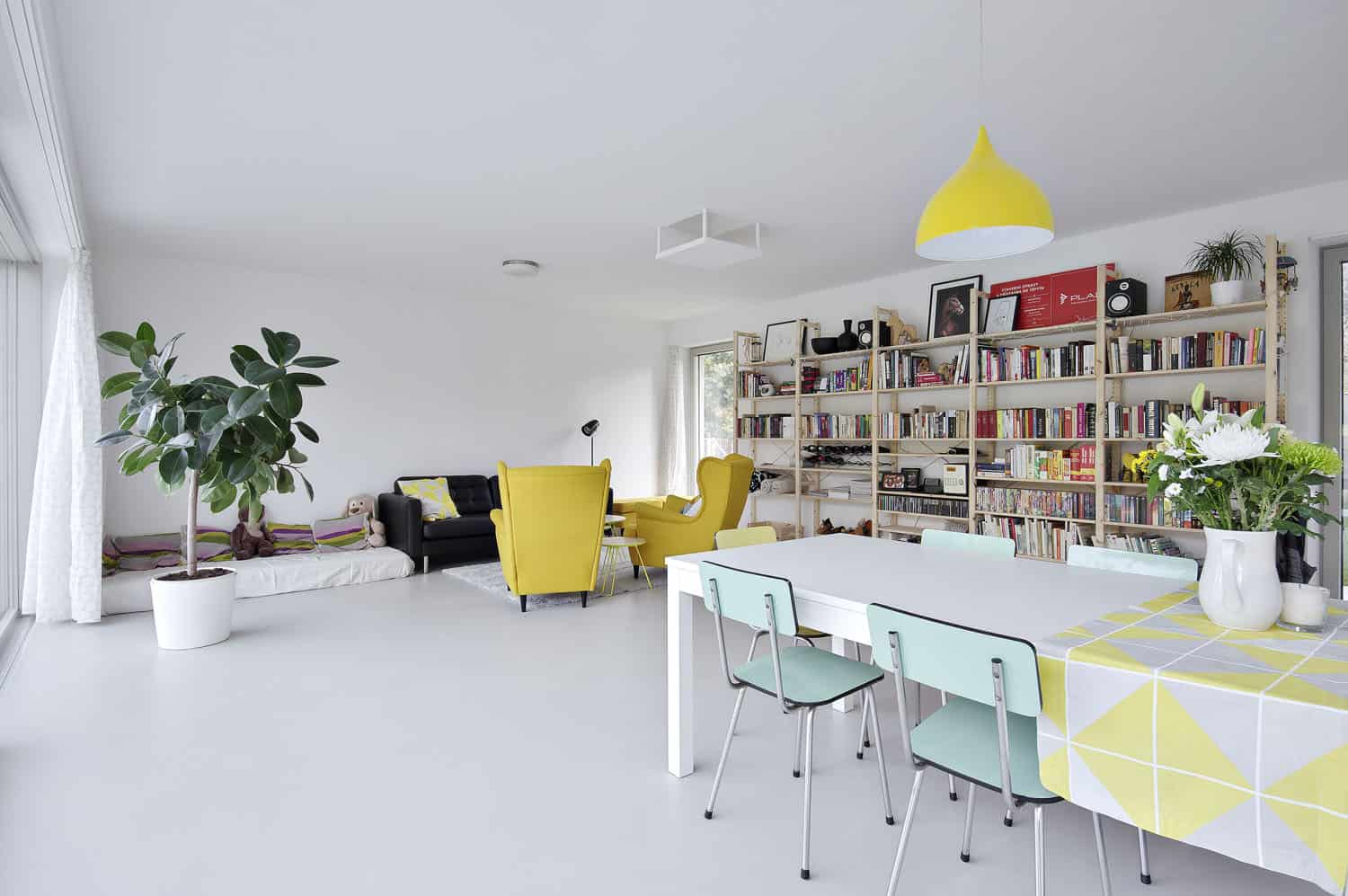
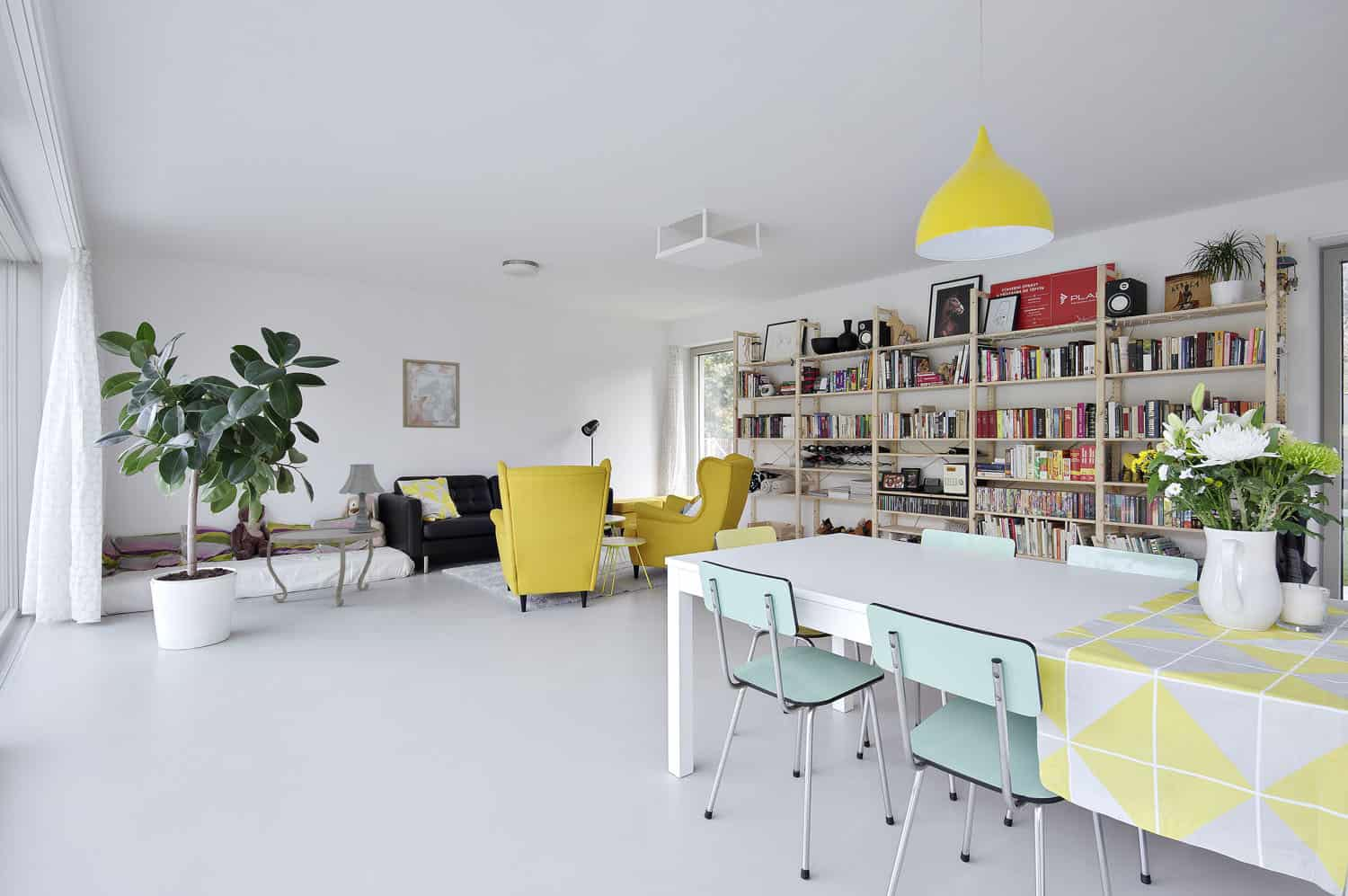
+ wall art (431, 394)
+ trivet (340, 570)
+ table lamp (362, 497)
